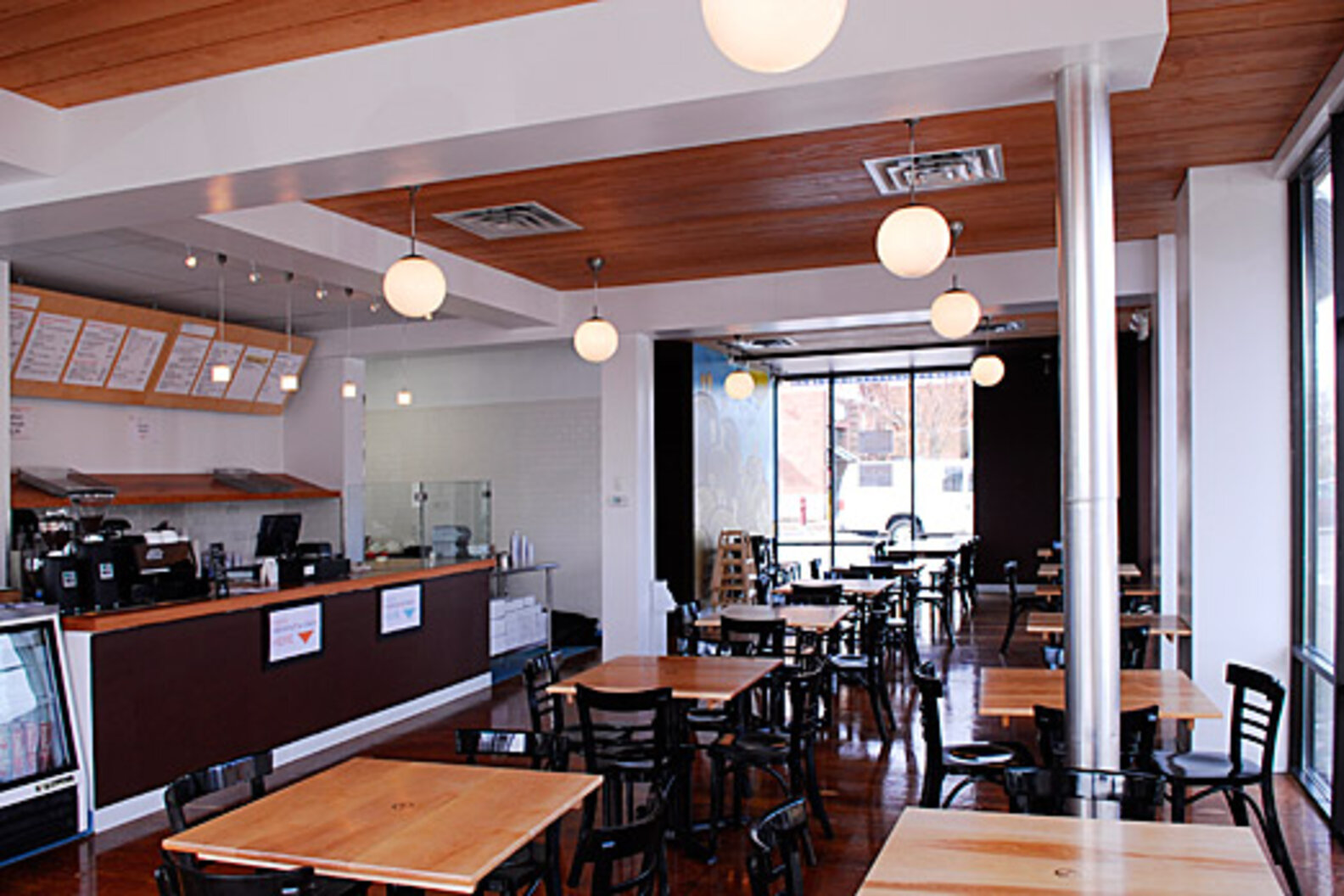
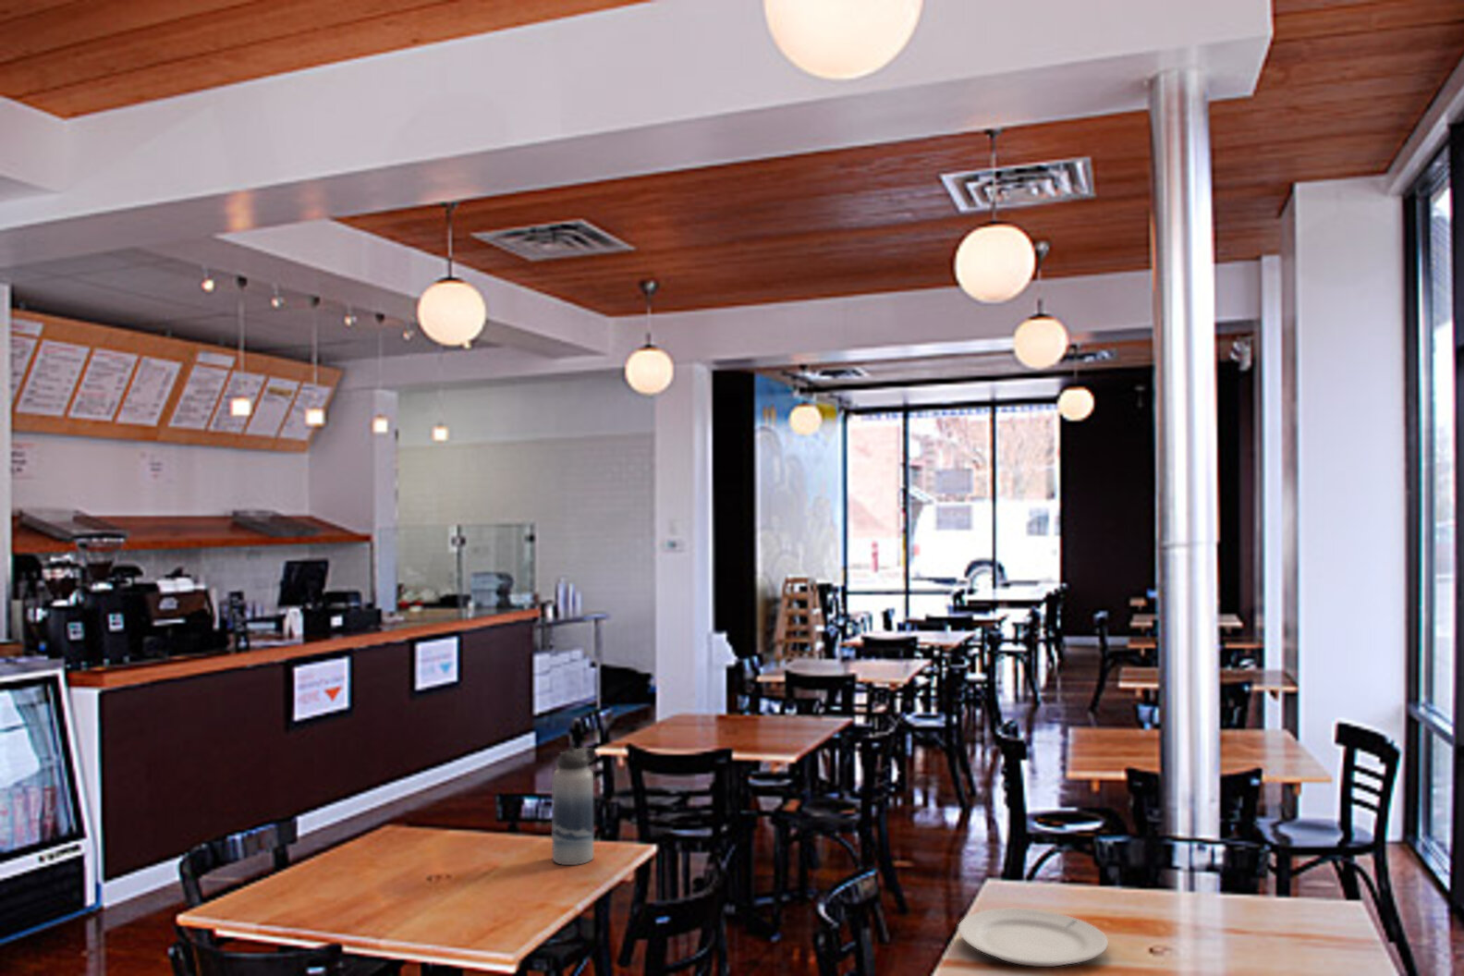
+ chinaware (1032, 940)
+ water bottle (576, 802)
